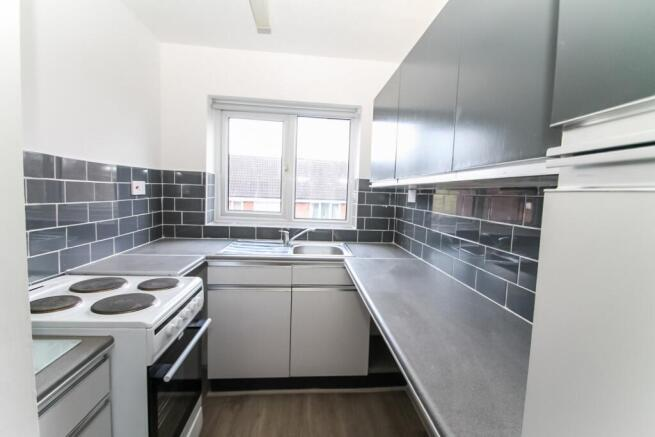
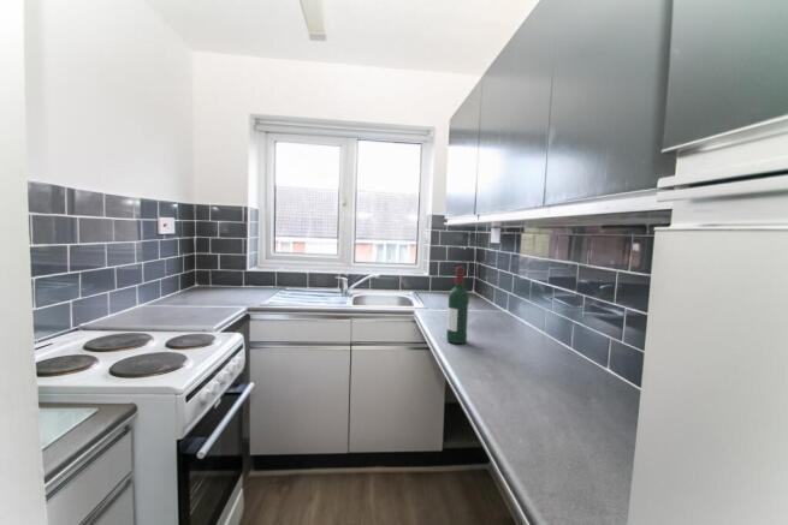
+ wine bottle (458, 304)
